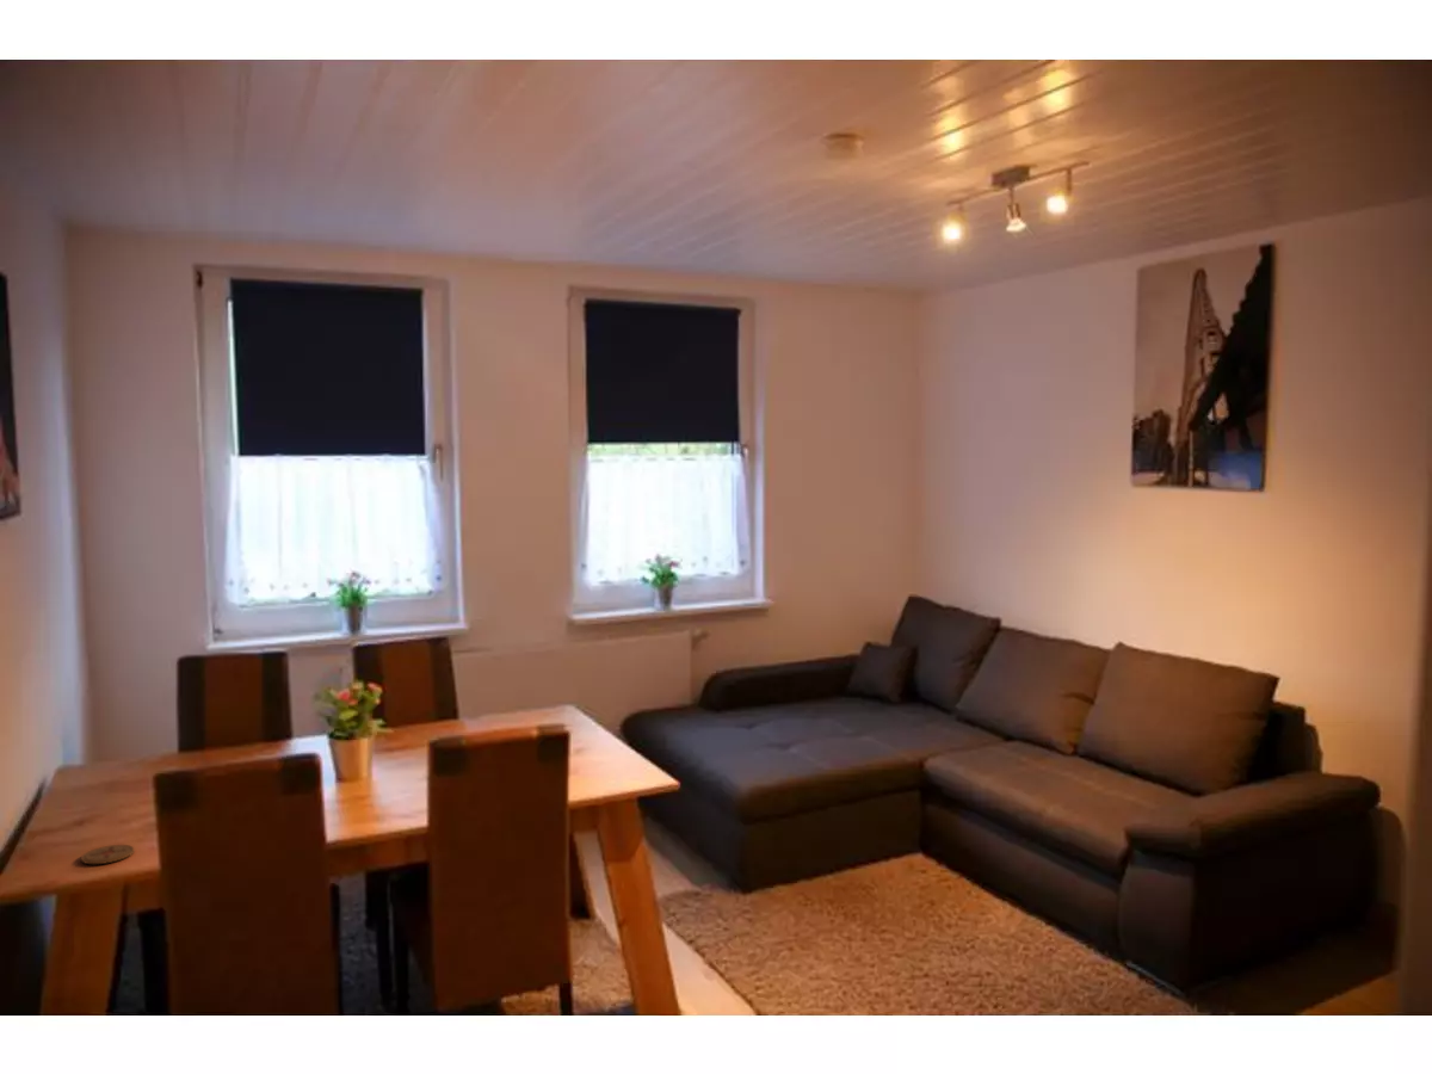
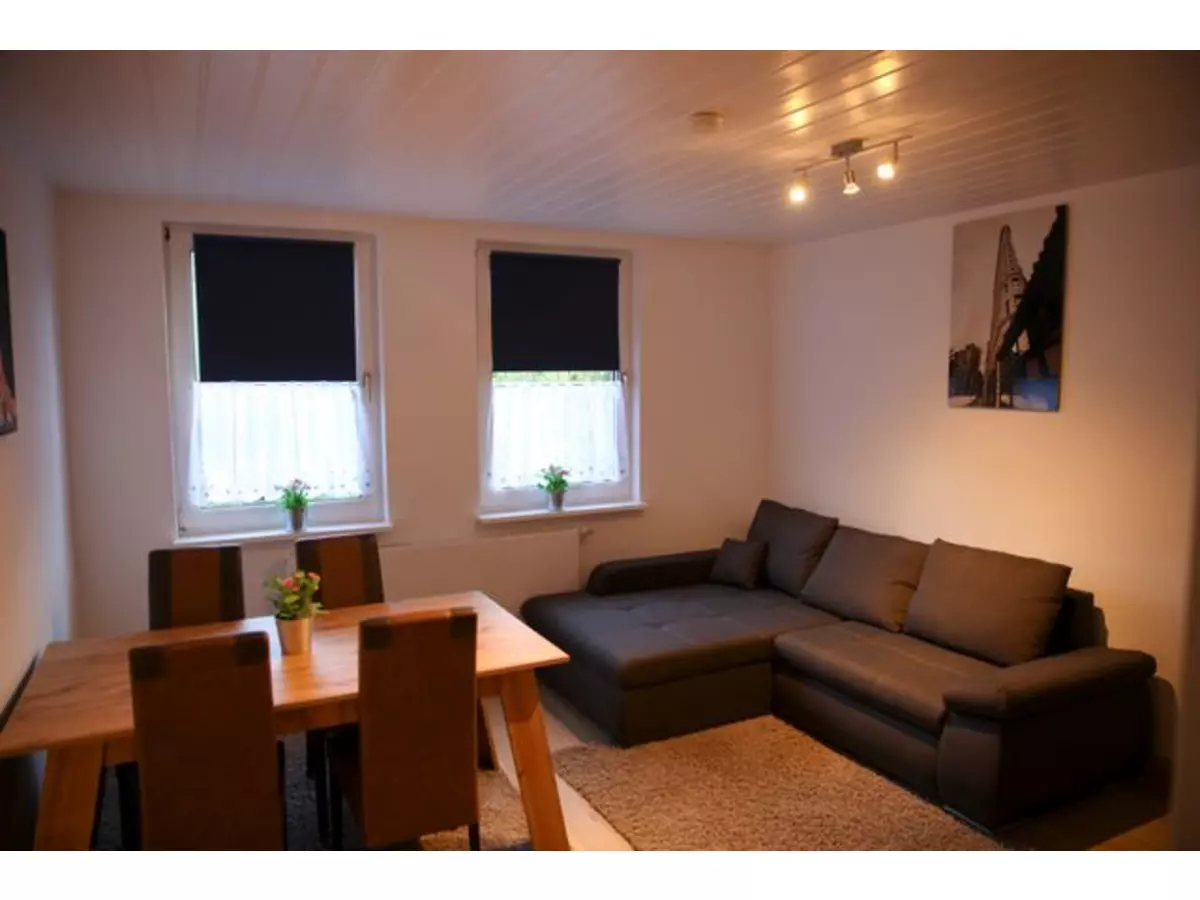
- coaster (107, 853)
